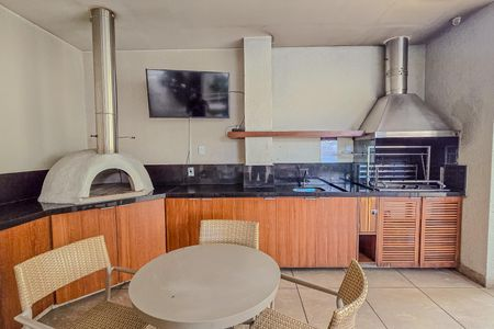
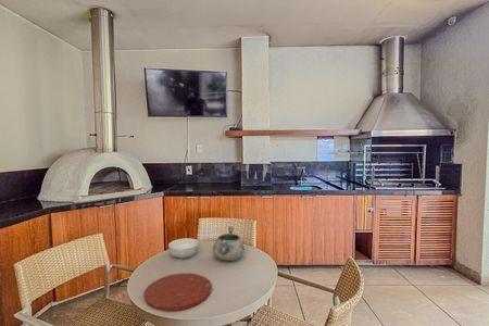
+ plate (178, 289)
+ decorative bowl (228, 244)
+ cereal bowl (184, 249)
